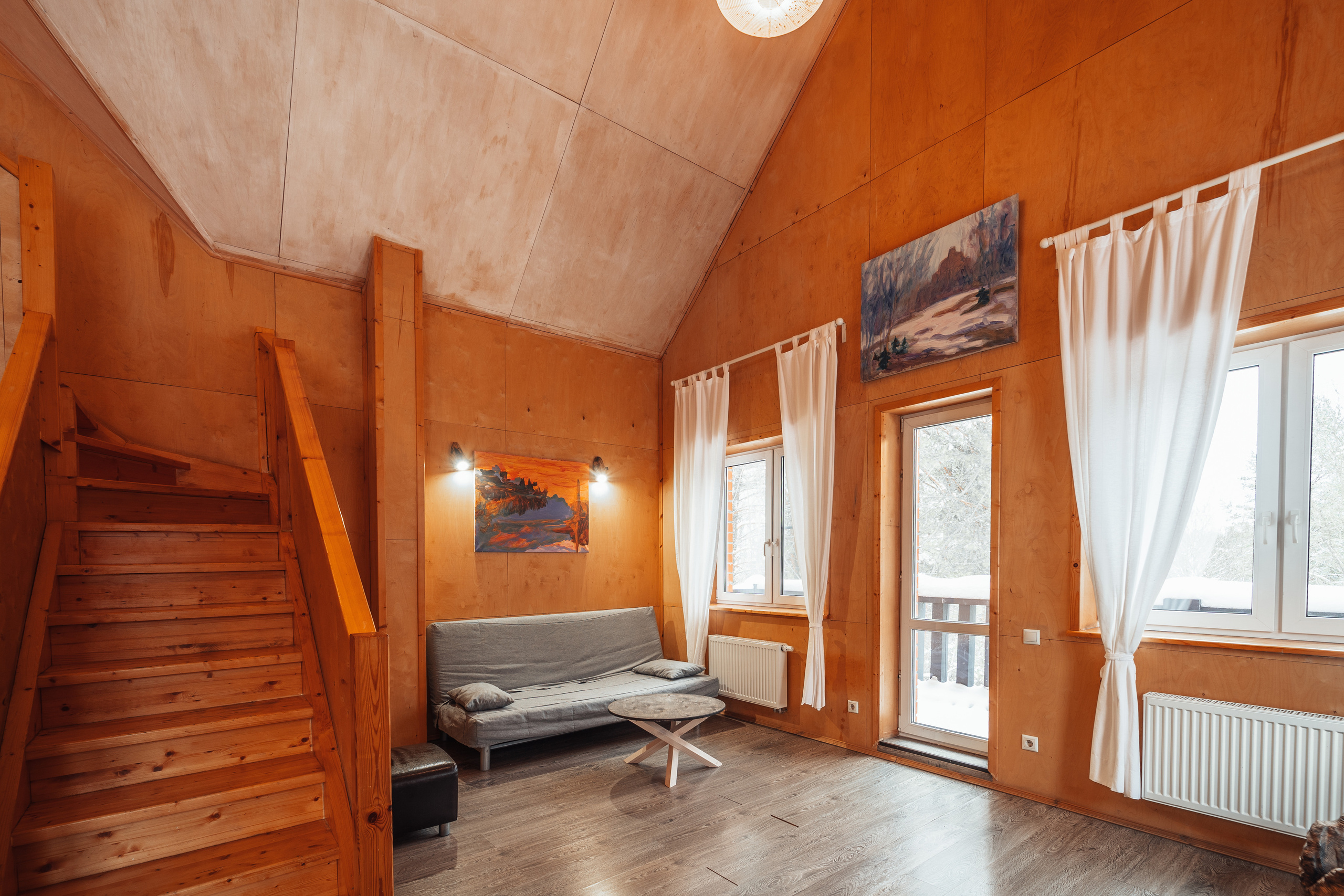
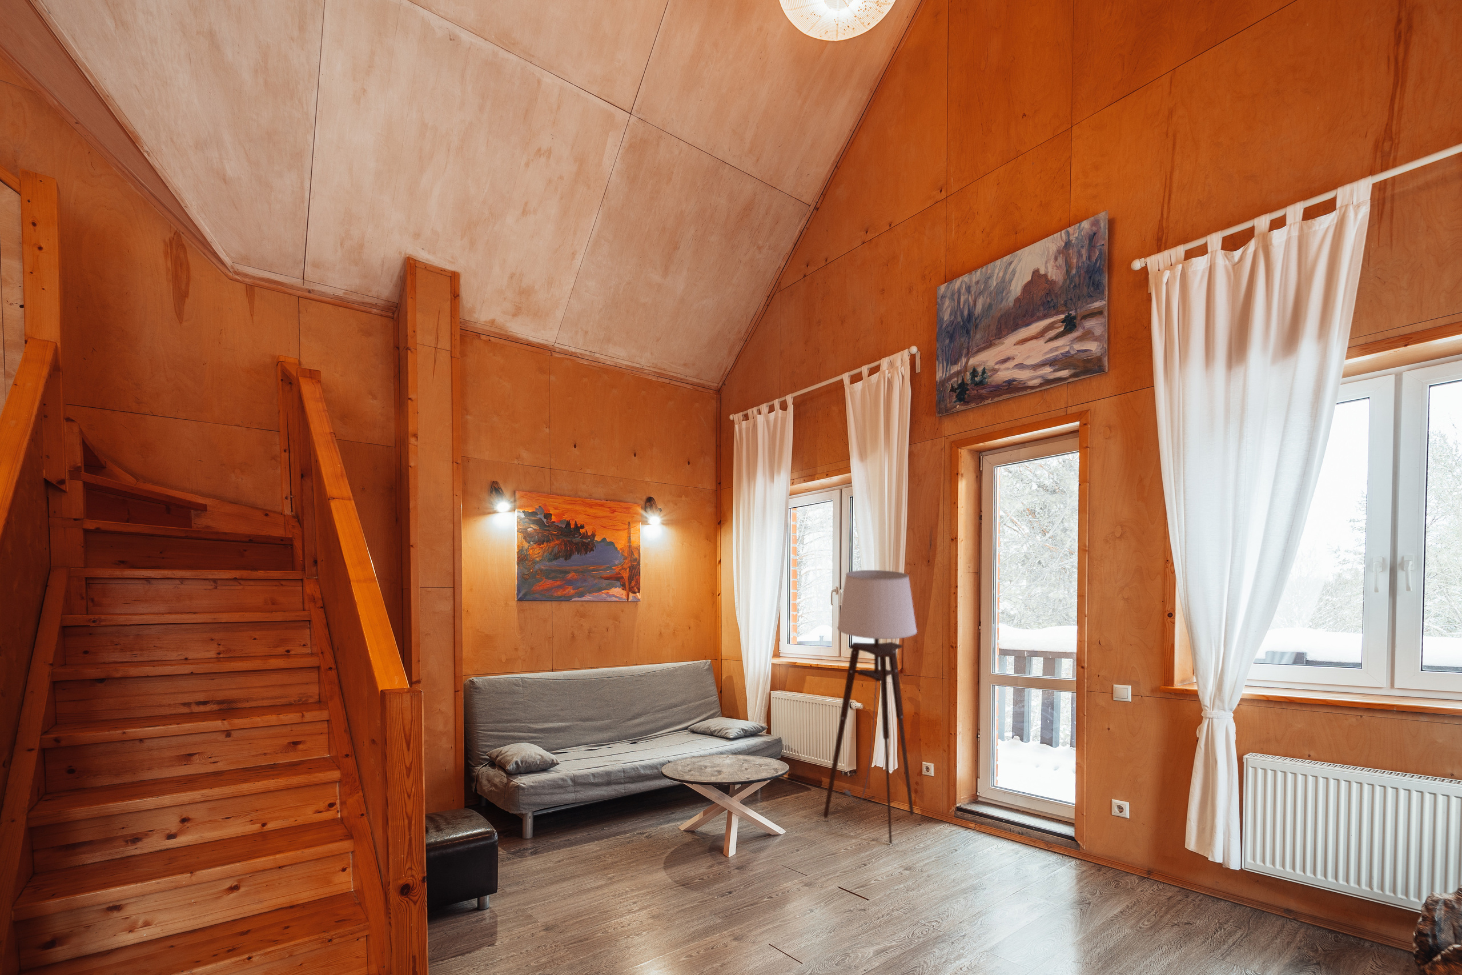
+ floor lamp (875, 696)
